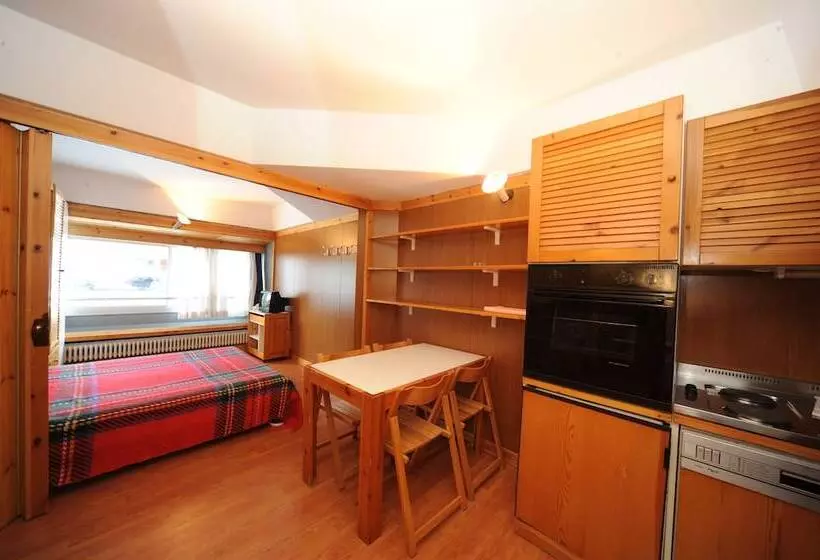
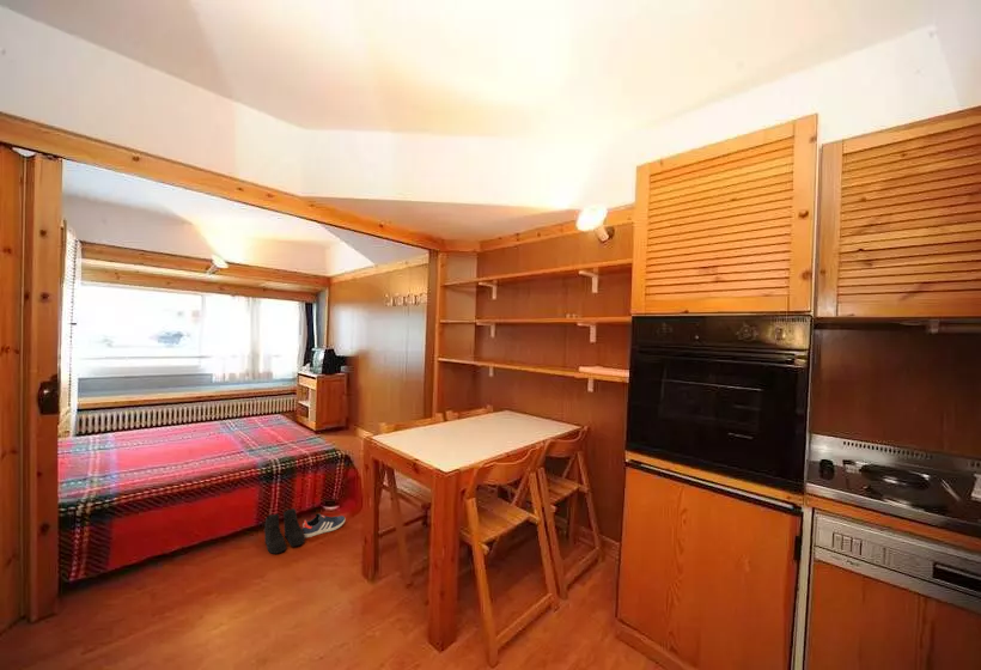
+ sneaker (324, 520)
+ boots (285, 528)
